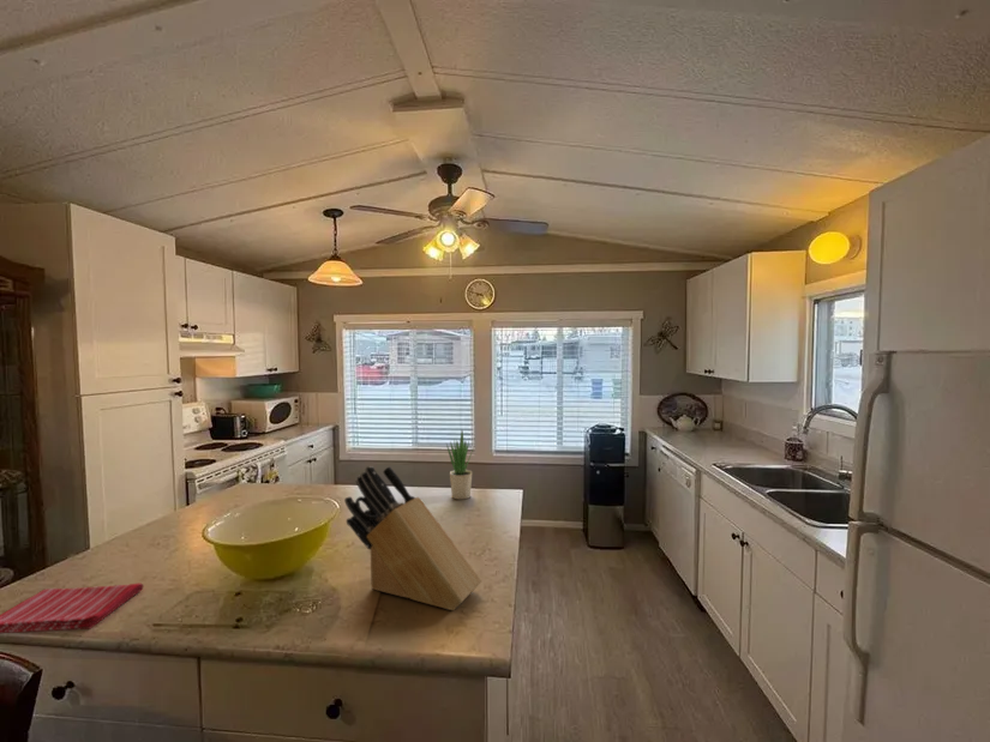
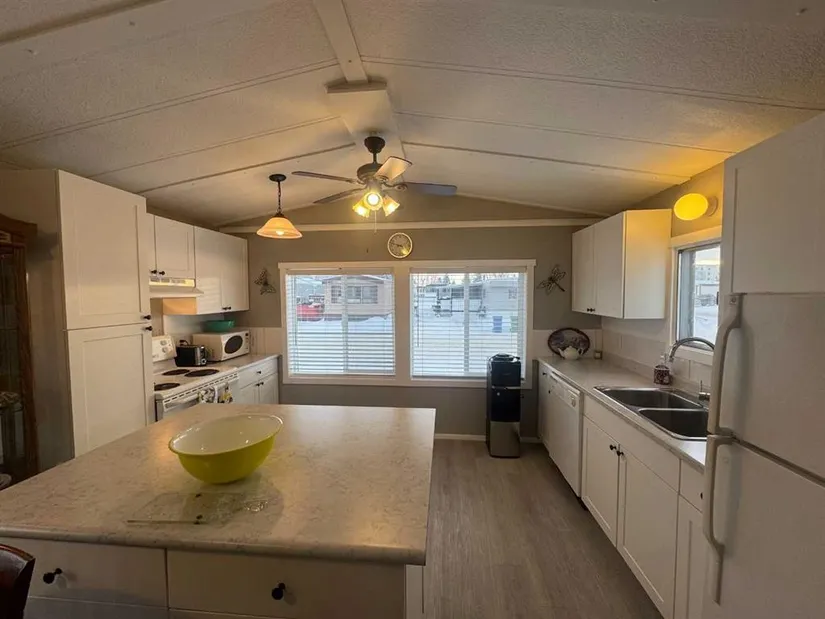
- potted plant (458, 463)
- dish towel (67, 604)
- knife block (410, 527)
